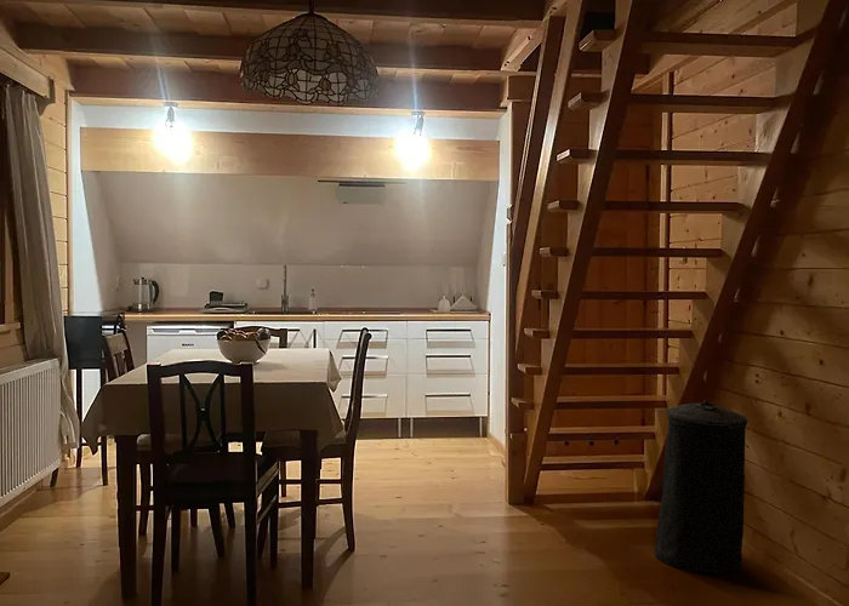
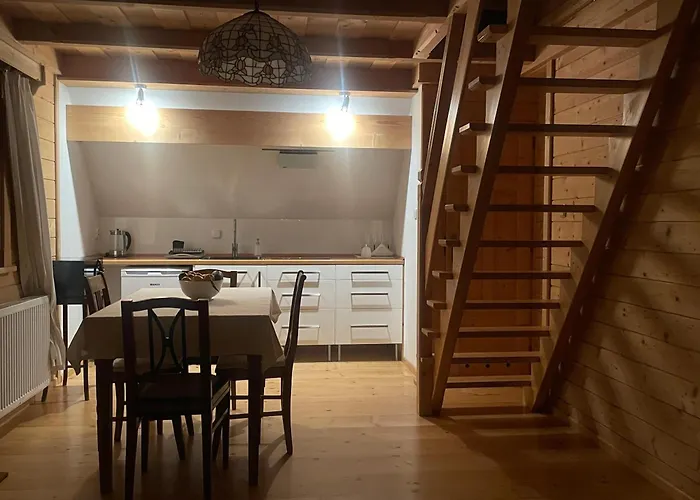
- trash can (696, 476)
